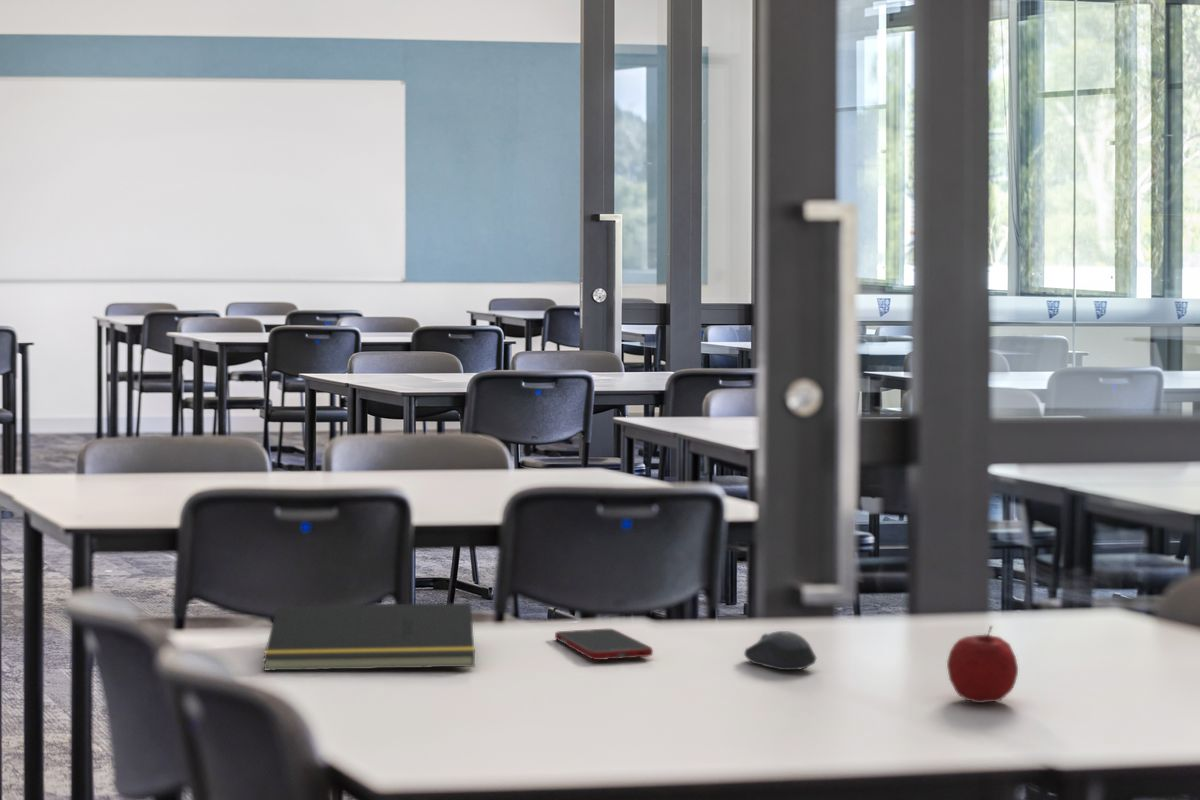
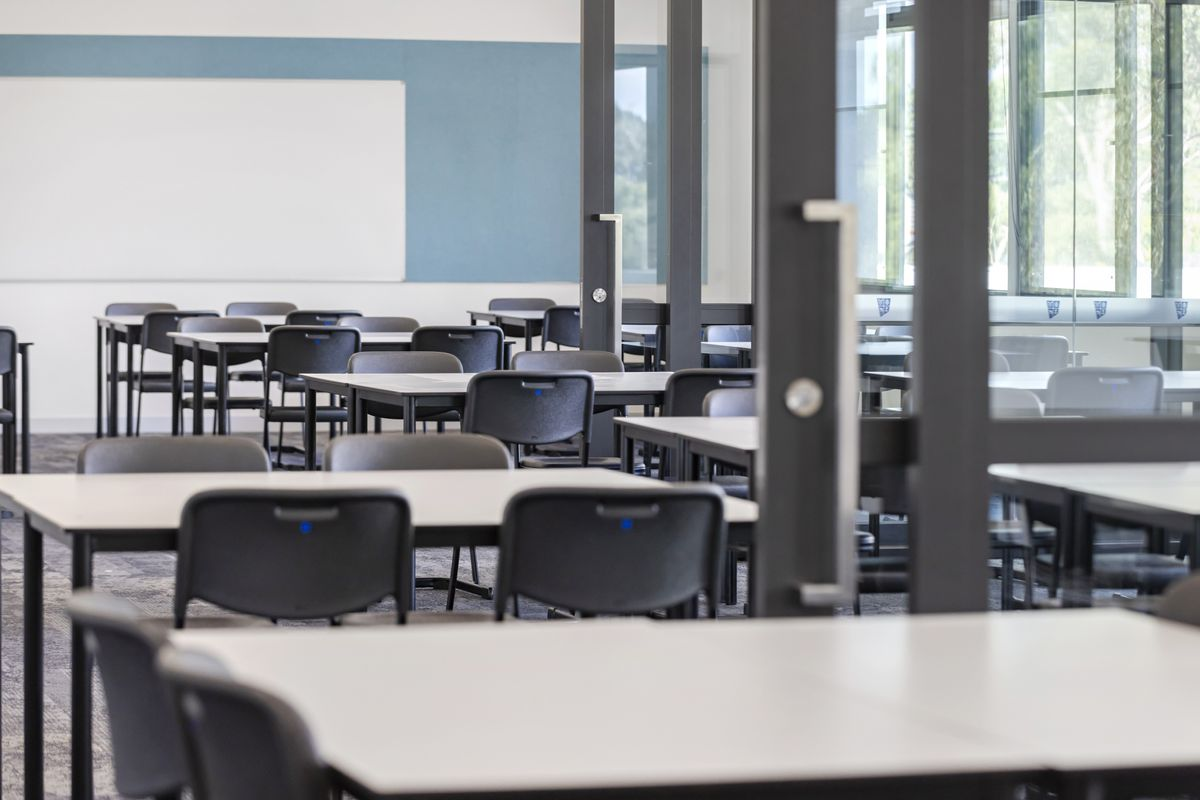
- computer mouse (780, 647)
- cell phone (602, 643)
- notepad (372, 635)
- apple (982, 662)
